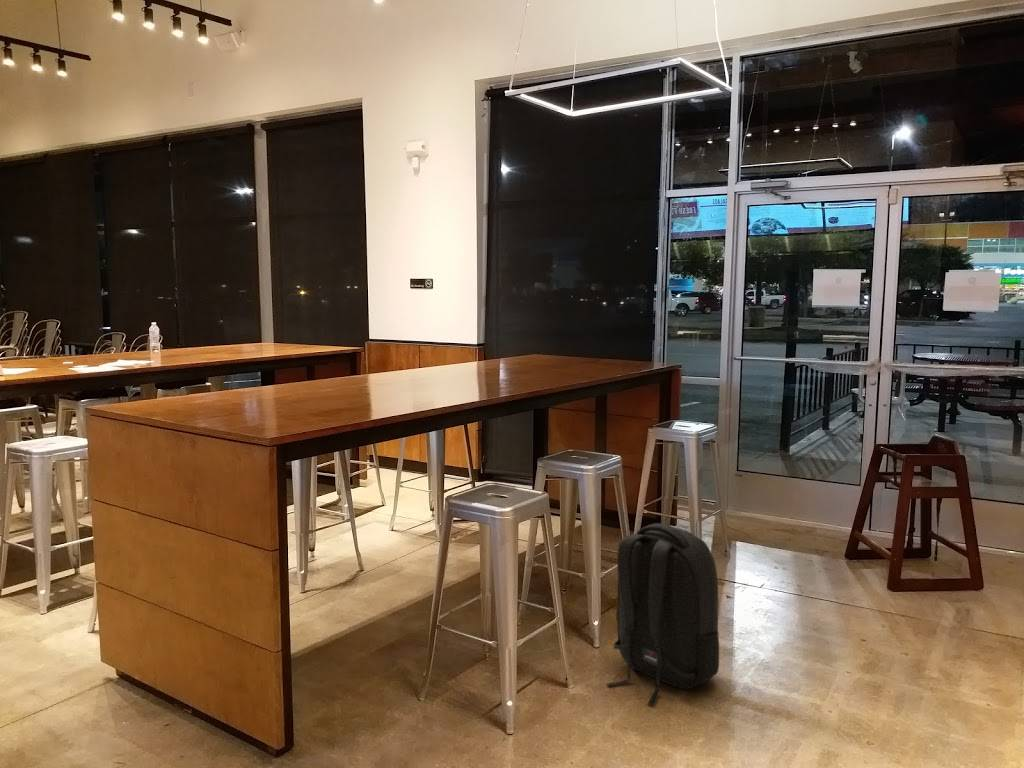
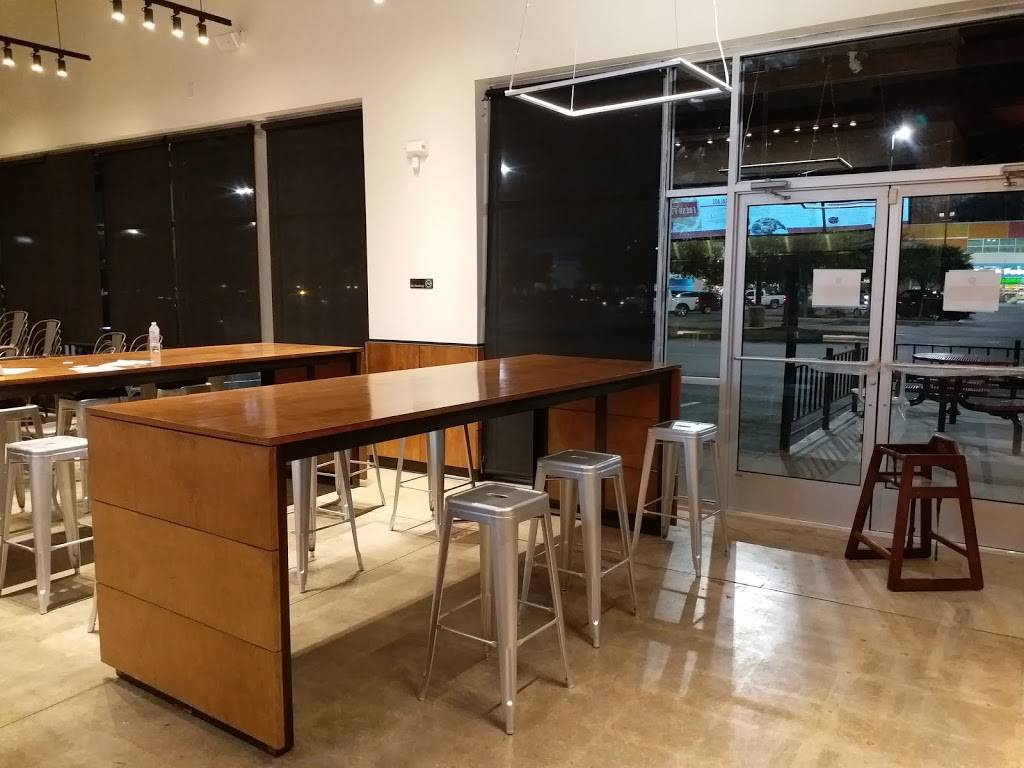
- backpack (661, 601)
